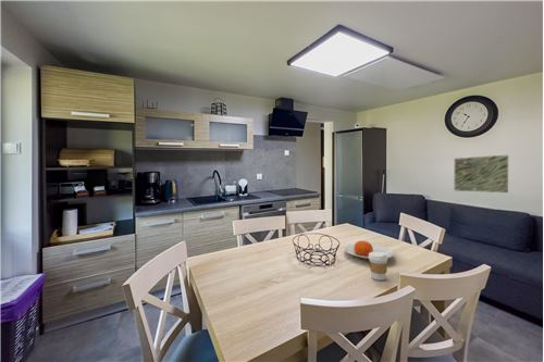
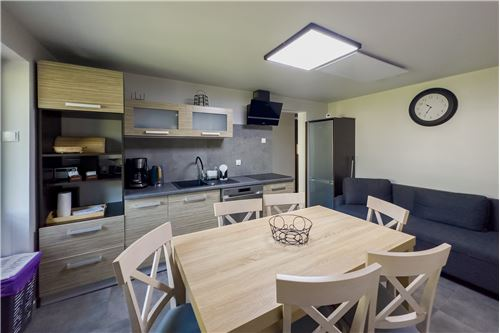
- coffee cup (378, 265)
- plate (368, 248)
- wall art (479, 174)
